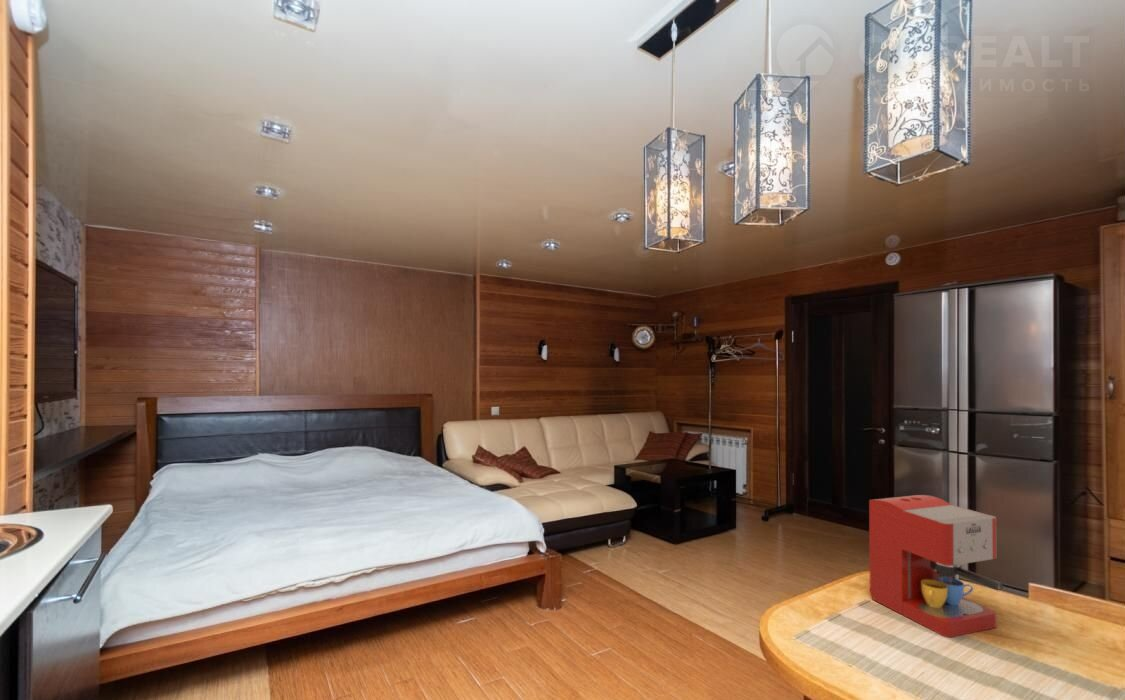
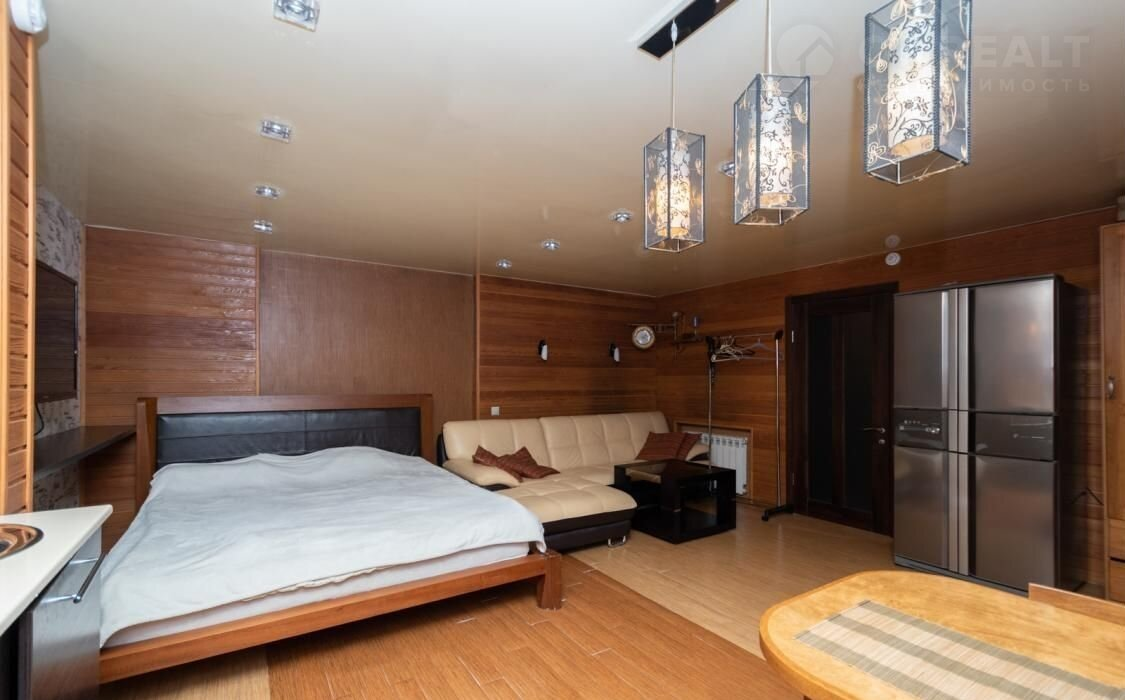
- coffee maker (929, 557)
